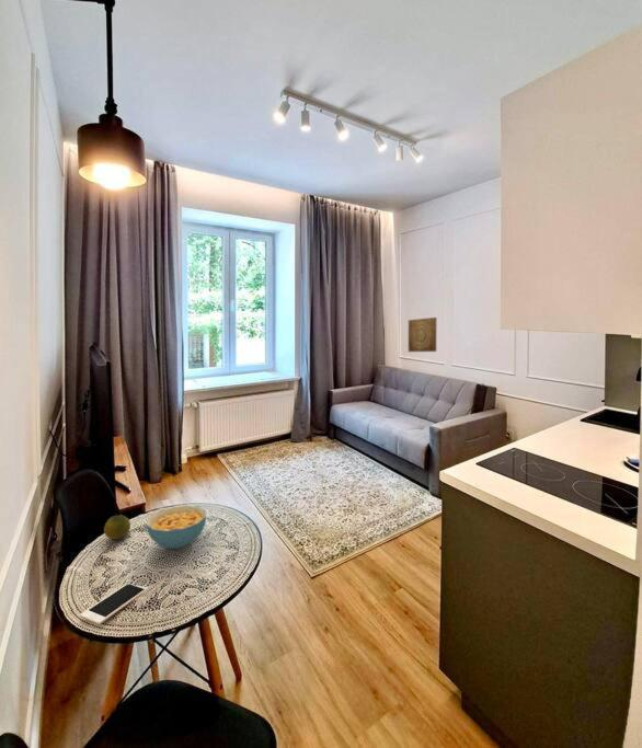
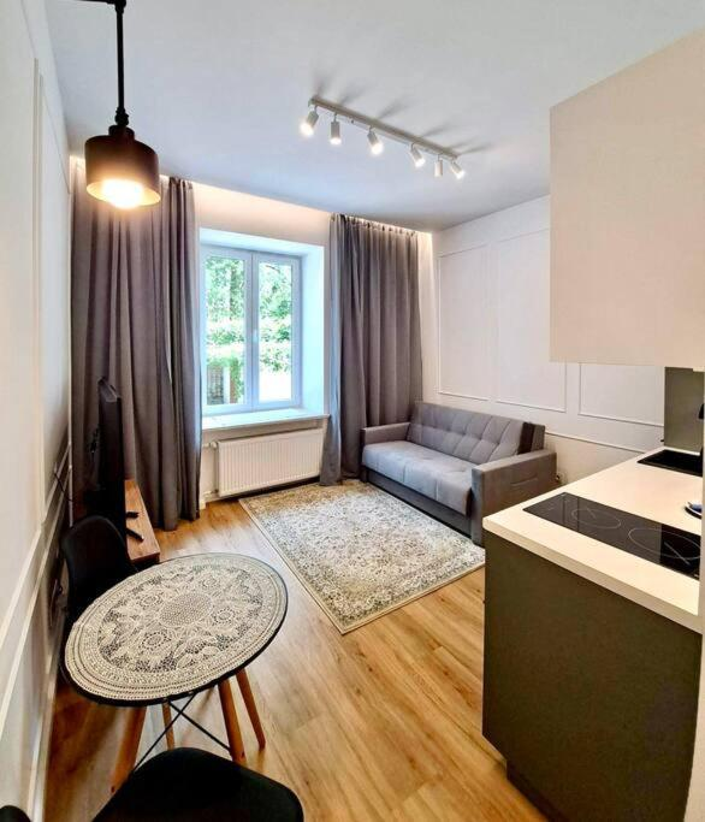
- wall art (422, 335)
- cereal bowl (177, 530)
- fruit (117, 527)
- cell phone (116, 600)
